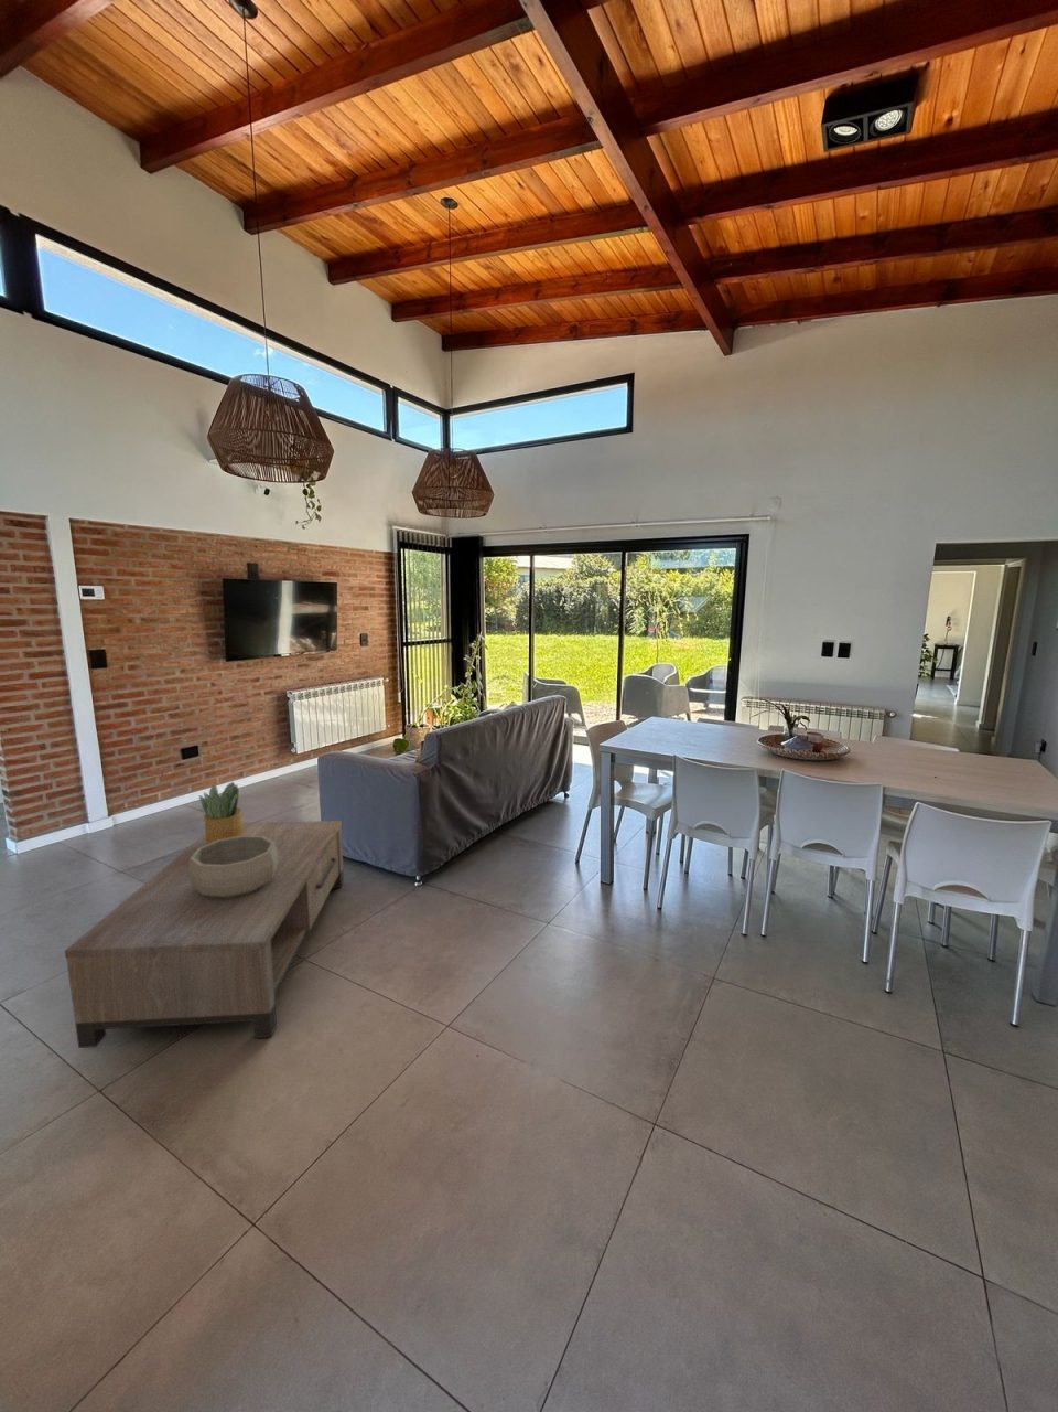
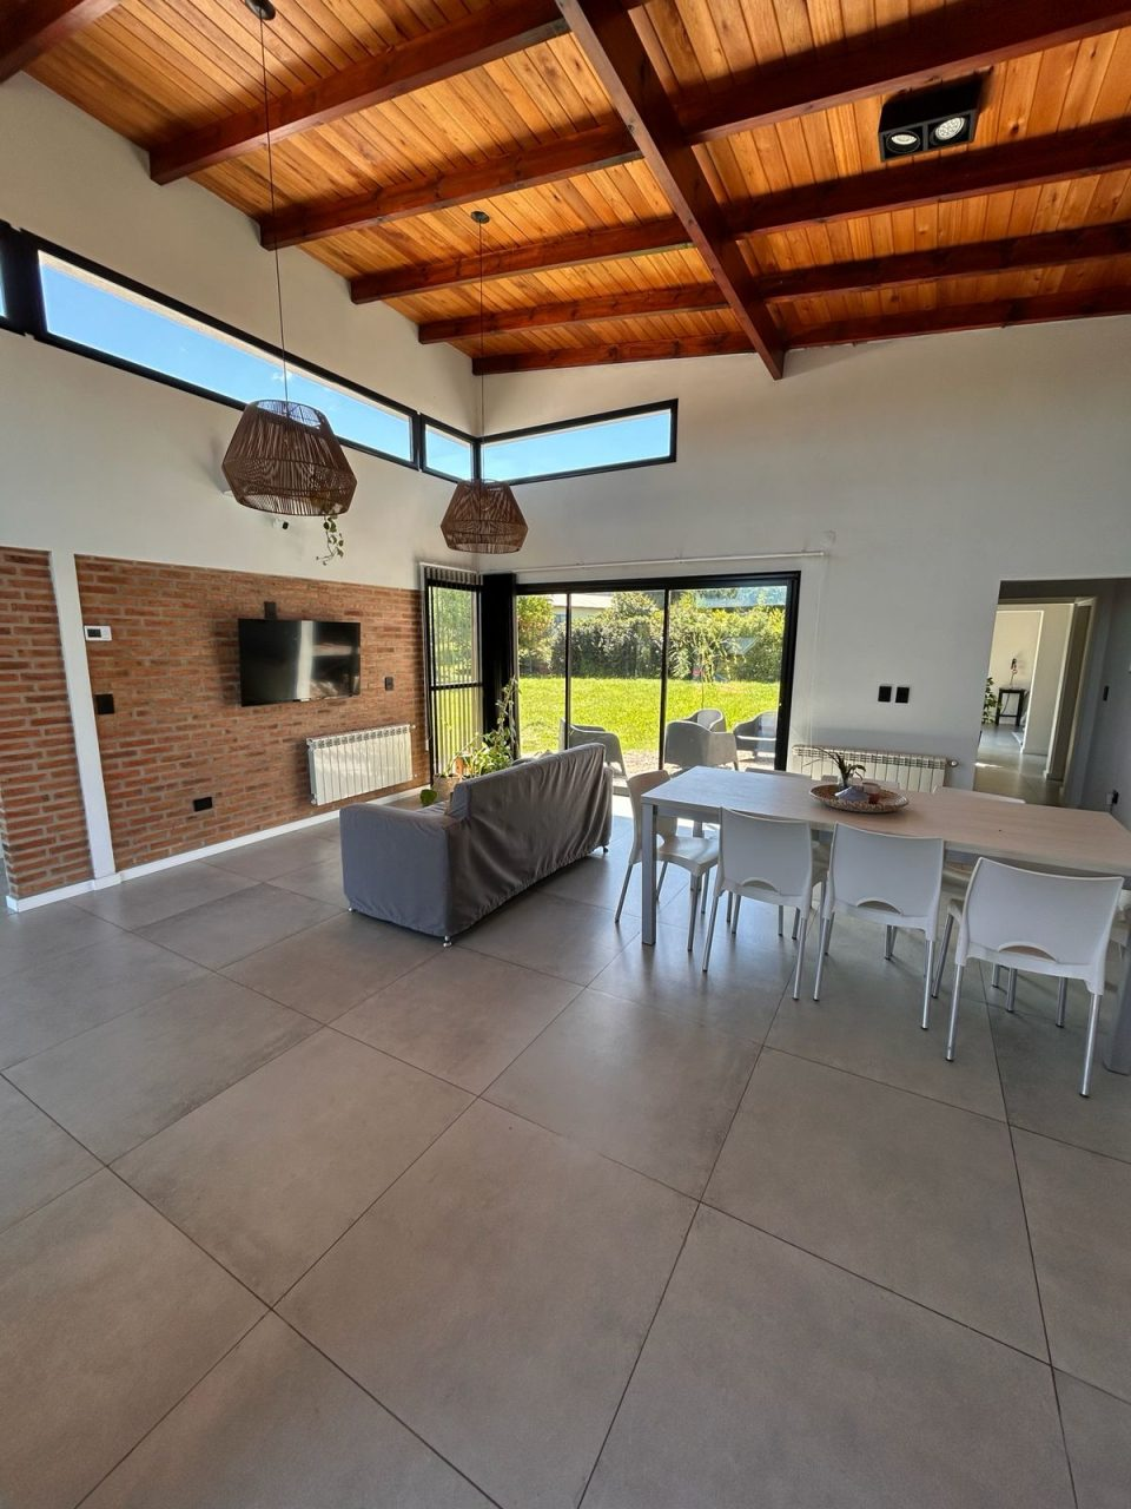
- coffee table (238, 909)
- decorative bowl (234, 866)
- potted plant (223, 814)
